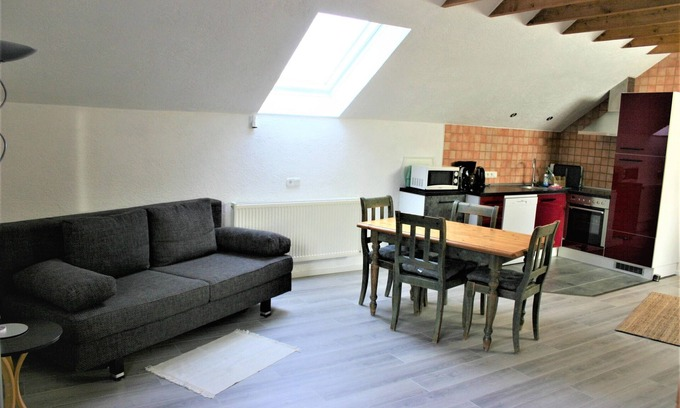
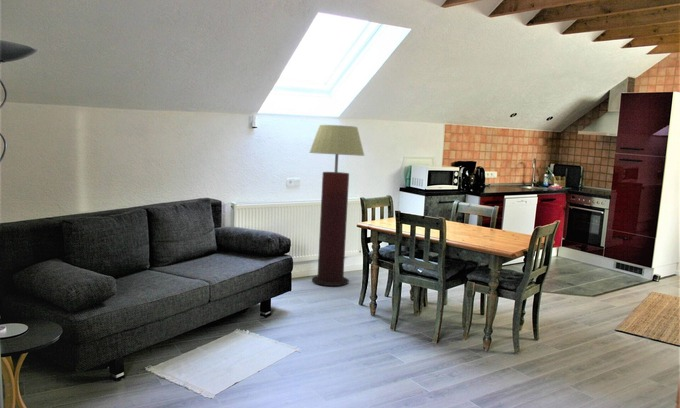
+ floor lamp (334, 204)
